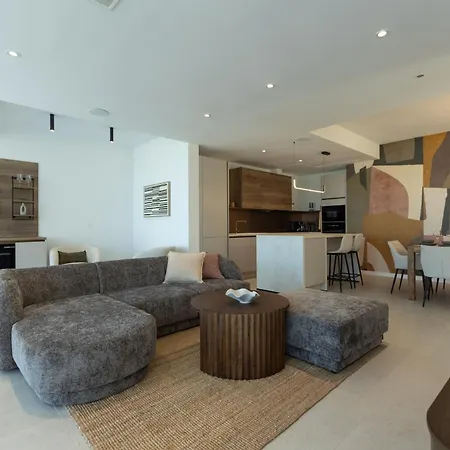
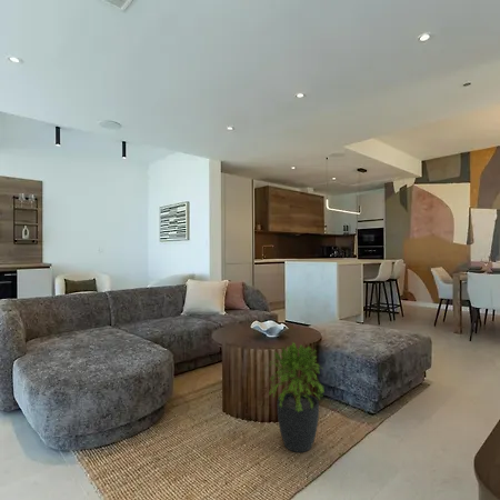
+ potted plant (293, 391)
